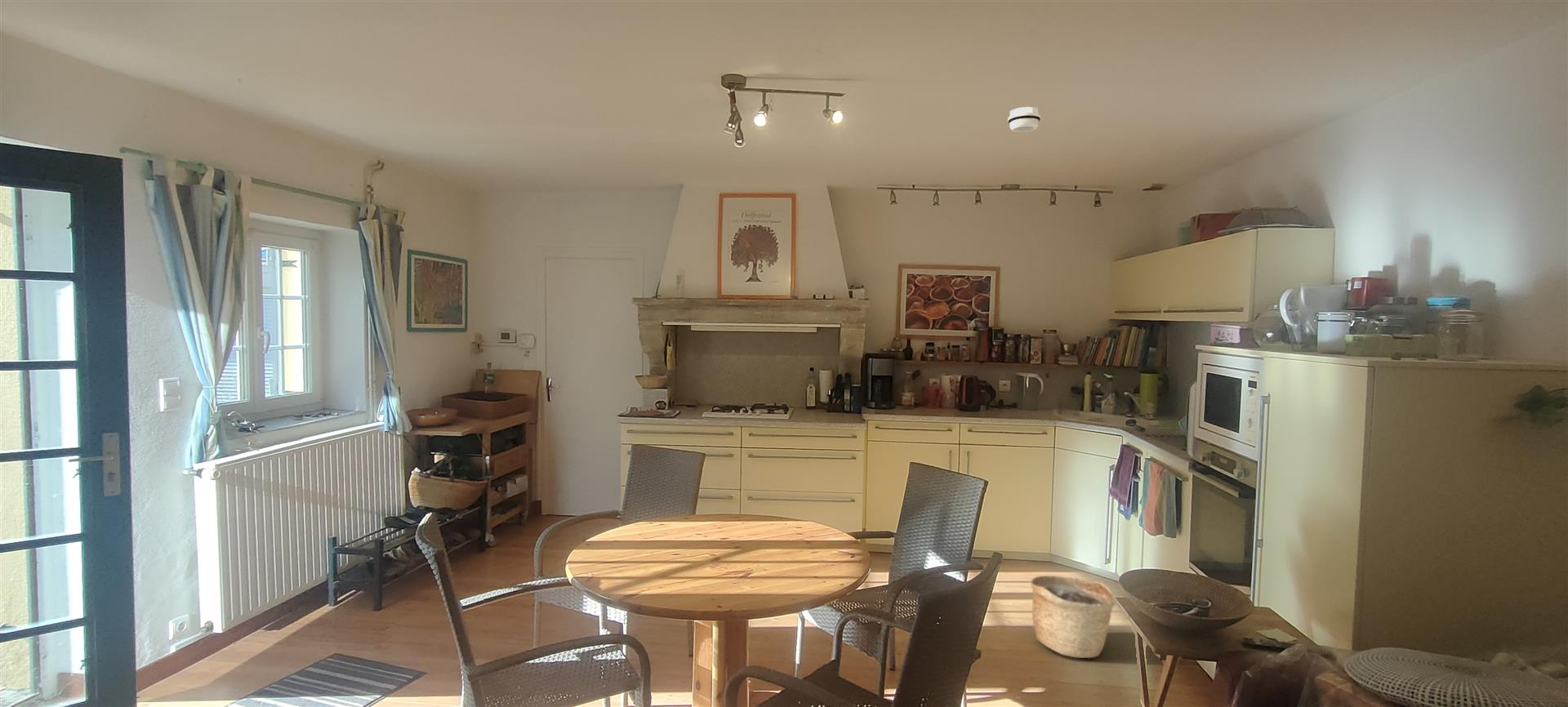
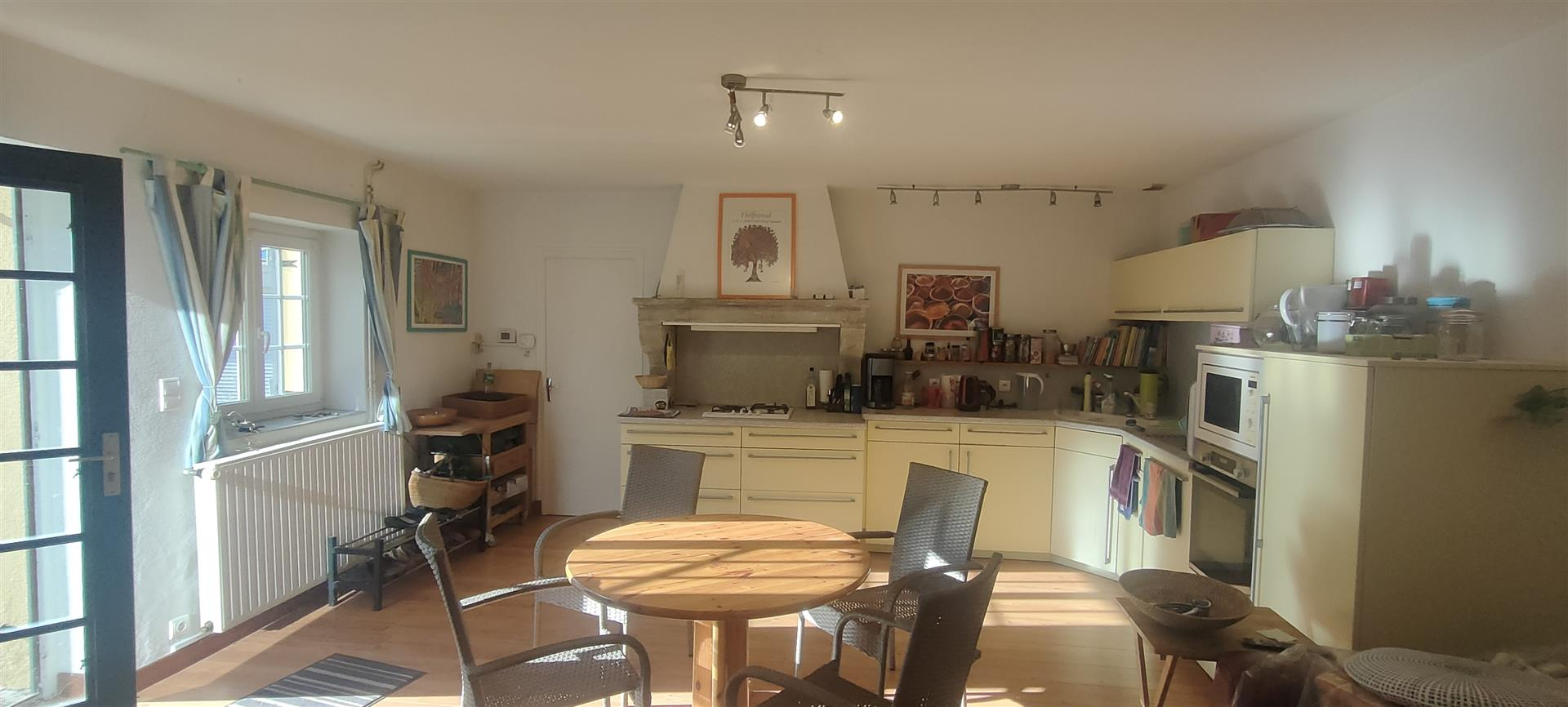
- smoke detector (1023, 120)
- basket (1071, 612)
